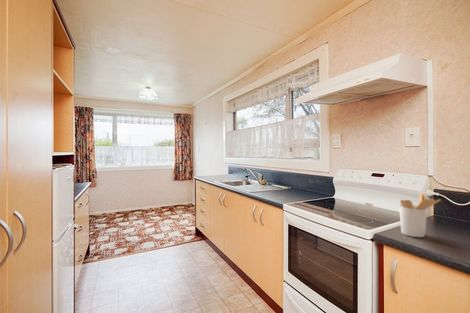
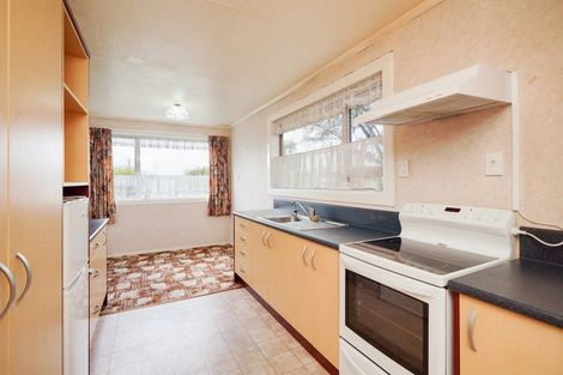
- utensil holder (418, 215)
